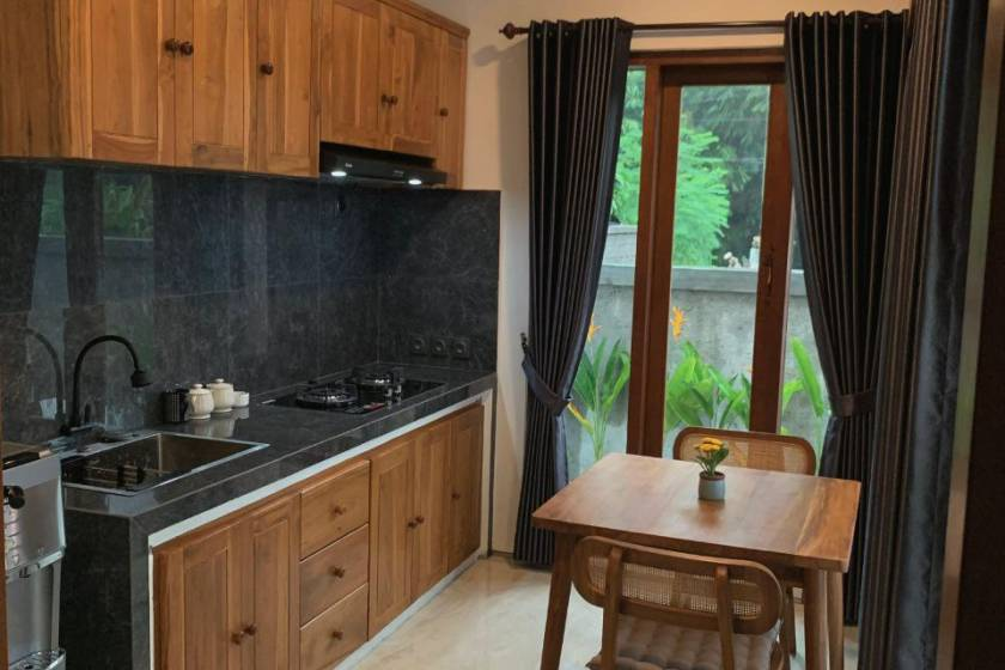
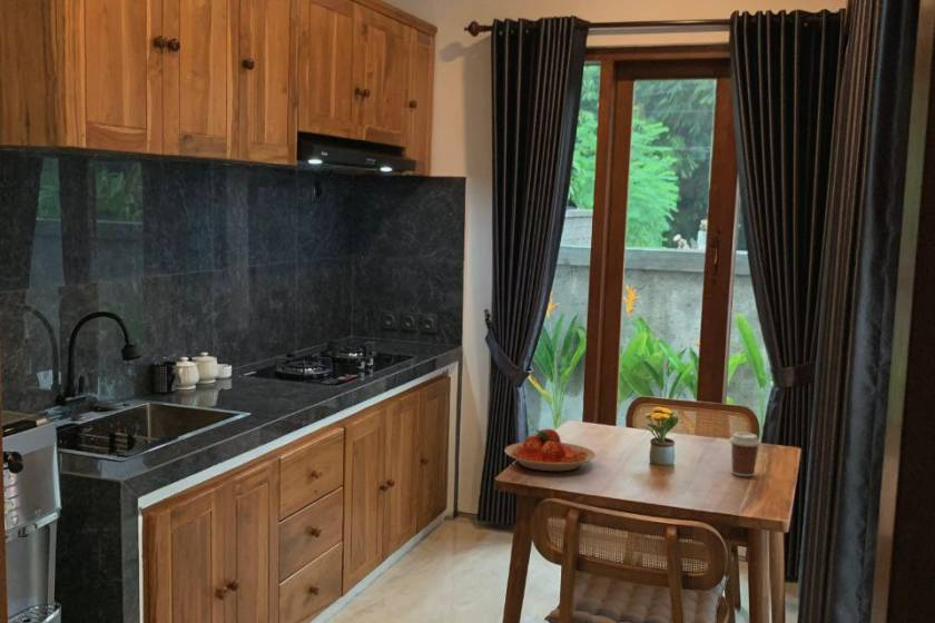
+ coffee cup (744, 454)
+ plate (550, 446)
